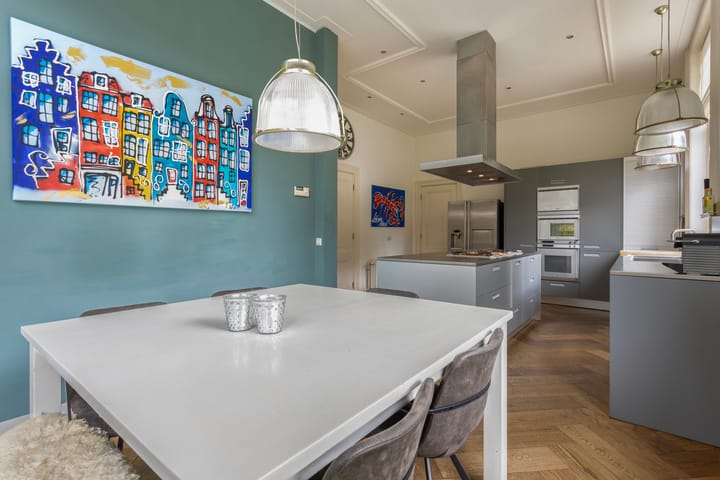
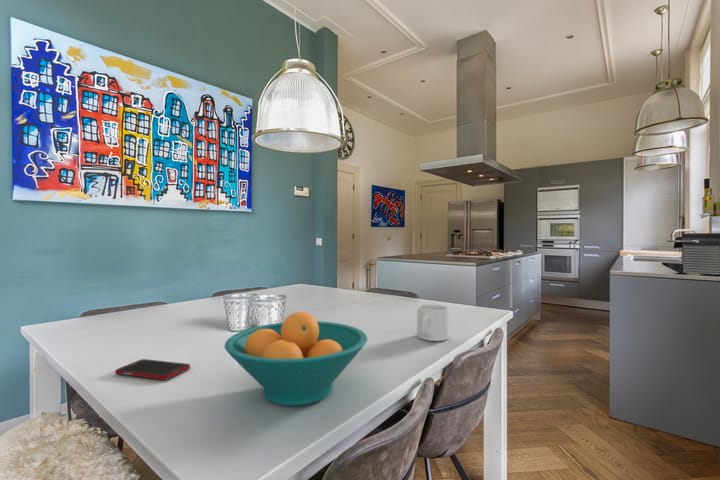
+ cell phone (153, 369)
+ mug (433, 322)
+ fruit bowl (298, 352)
